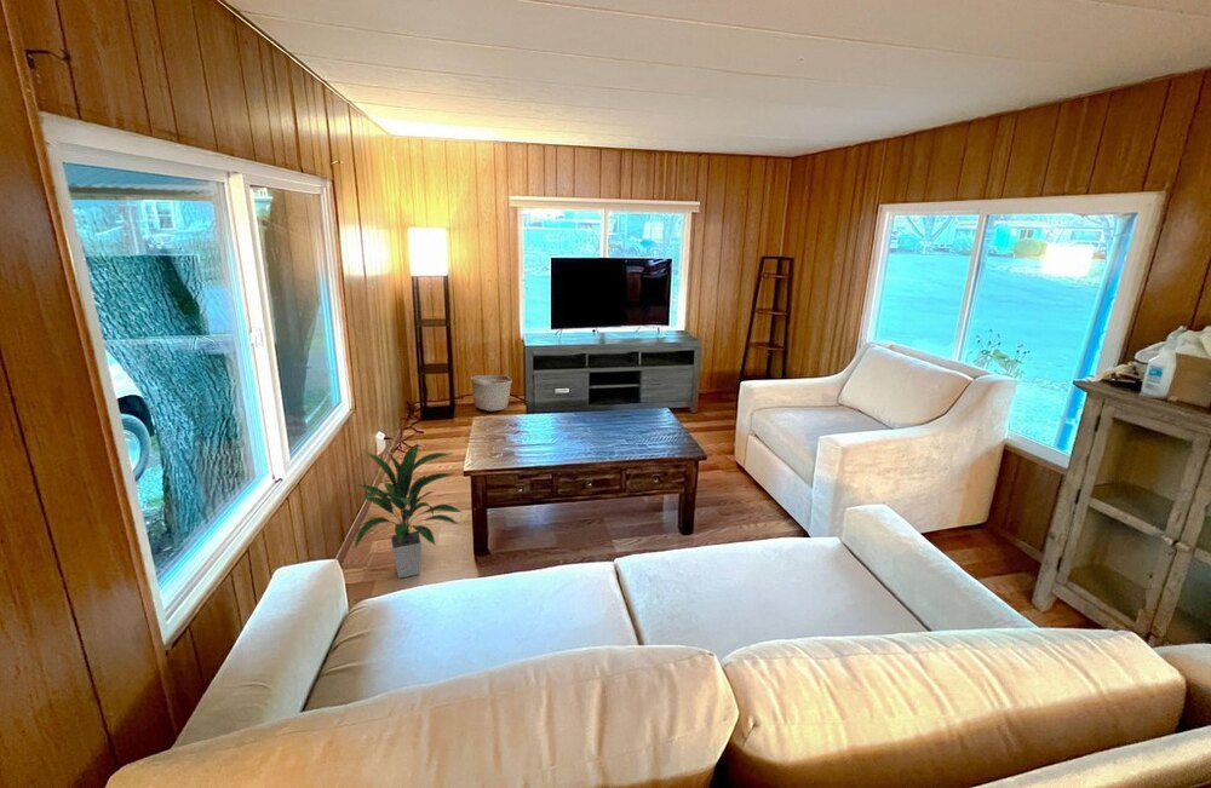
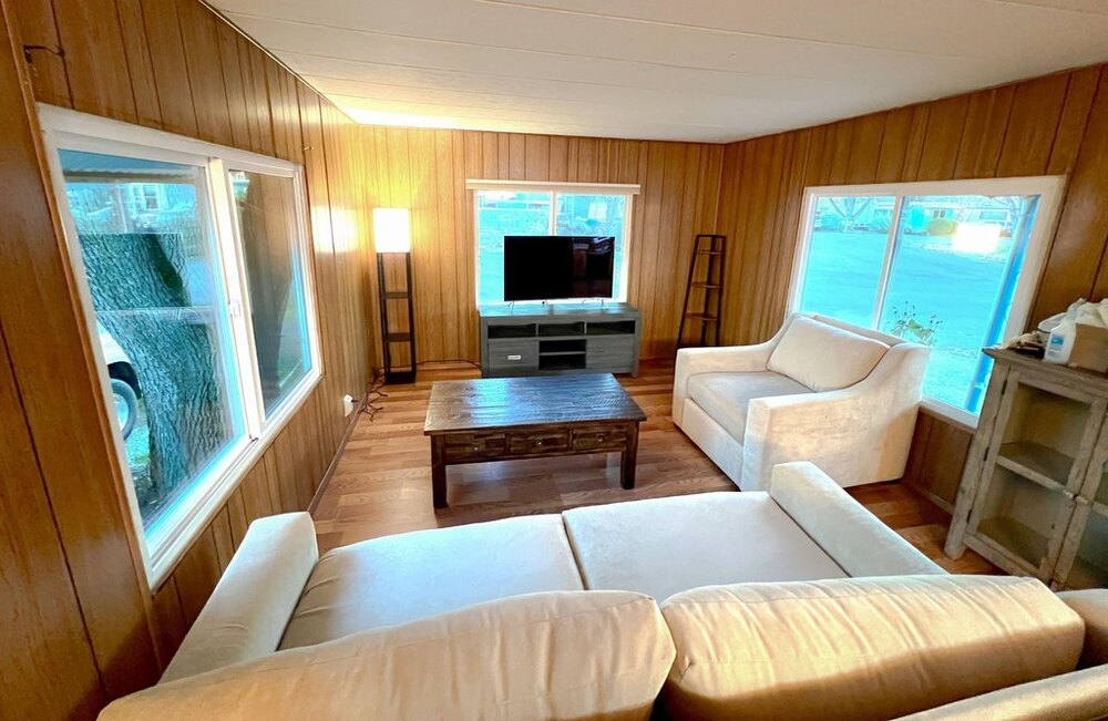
- indoor plant (406, 508)
- basket (492, 391)
